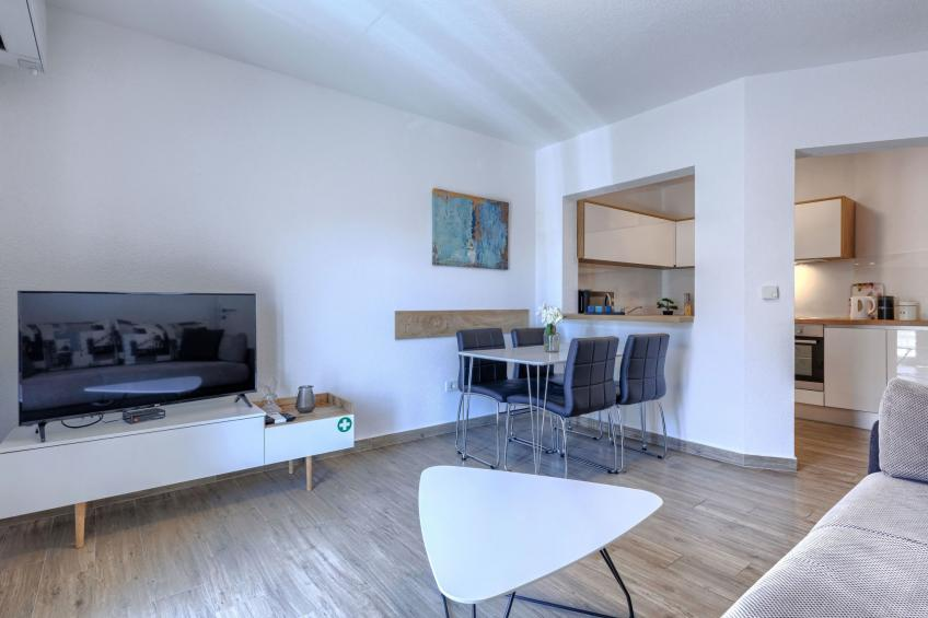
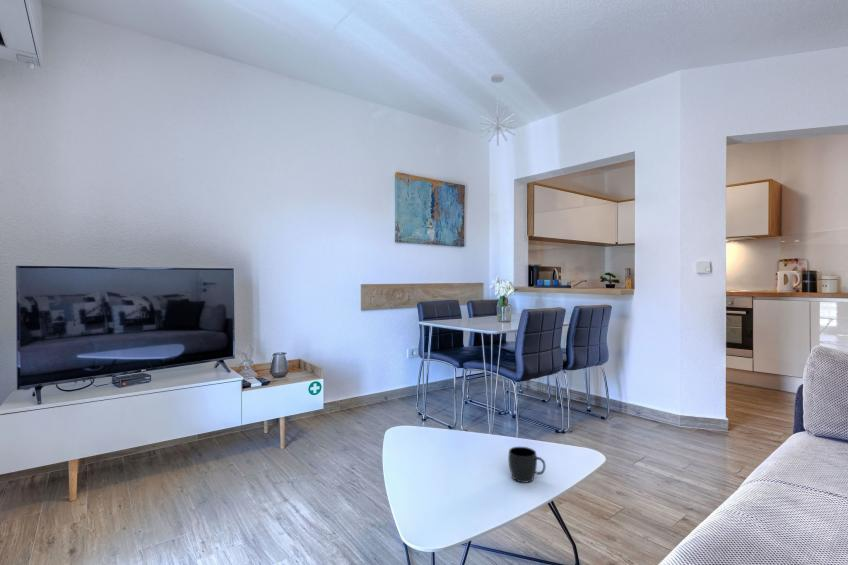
+ pendant light (497, 110)
+ mug (526, 465)
